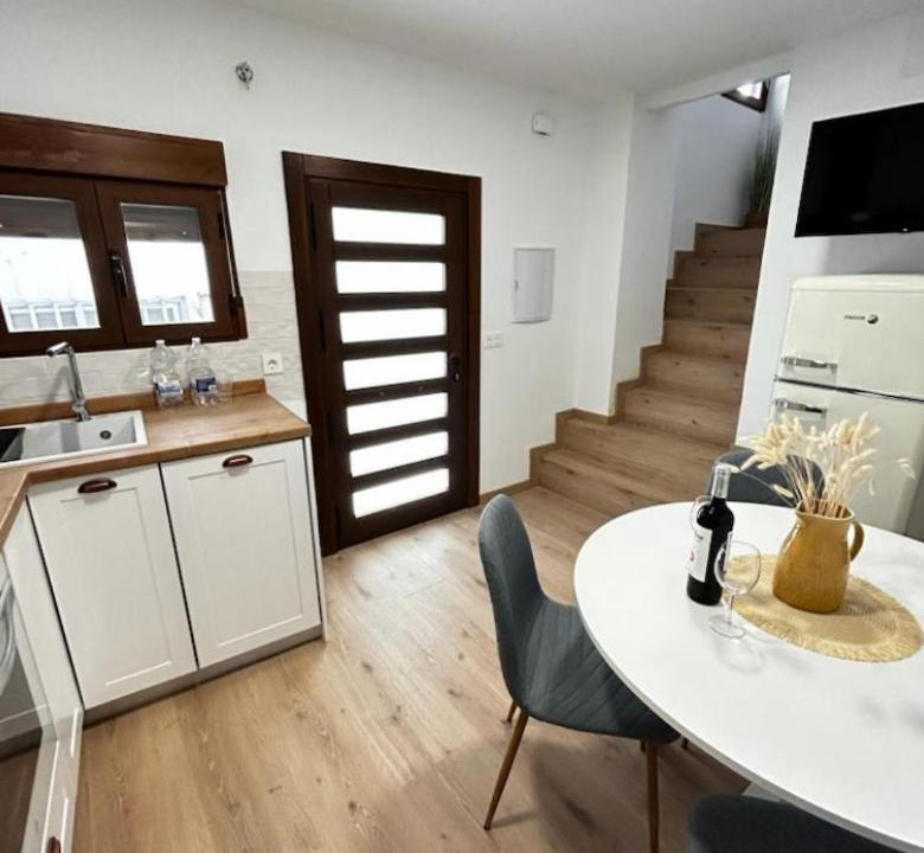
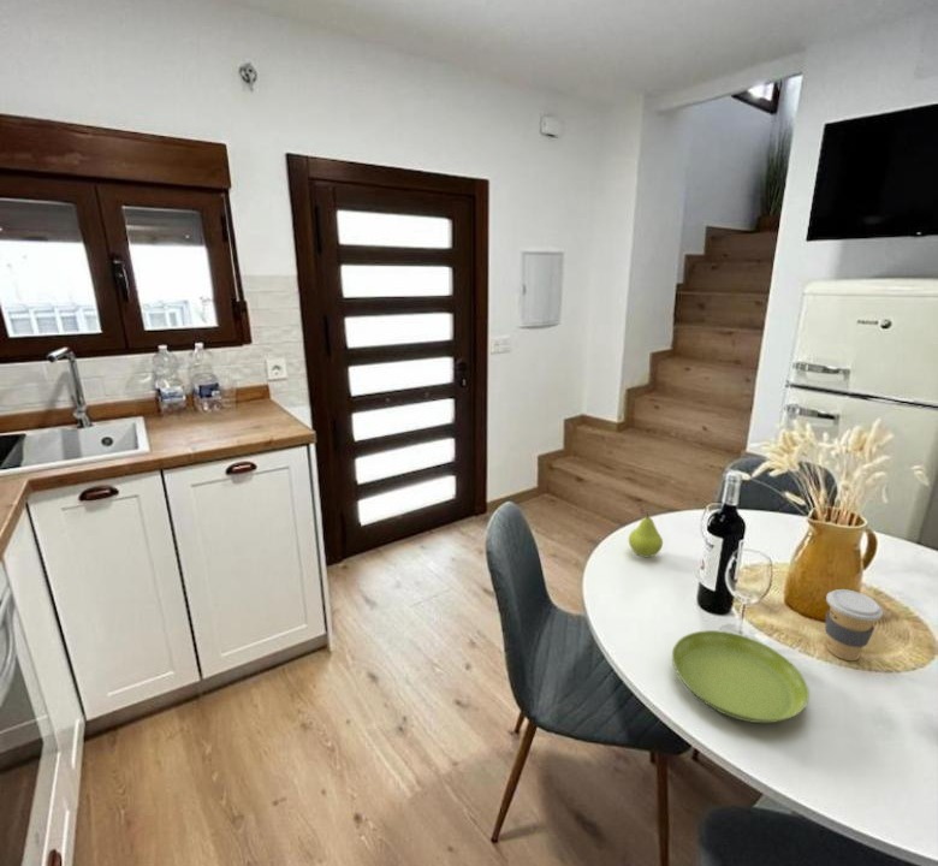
+ coffee cup (848, 625)
+ saucer (735, 676)
+ fruit (646, 533)
